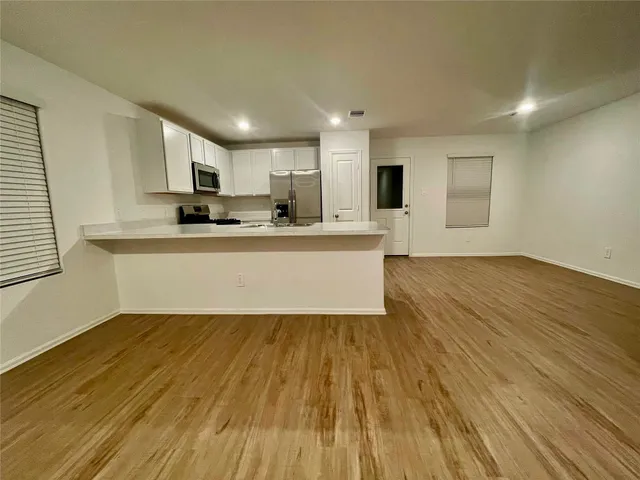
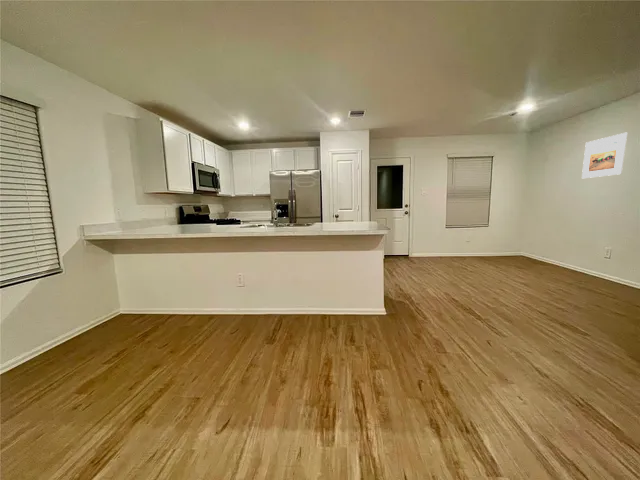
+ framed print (602, 157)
